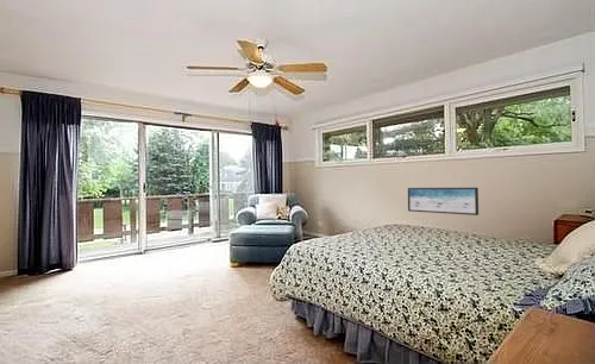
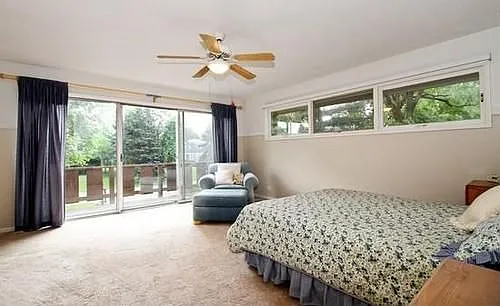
- wall art (439, 200)
